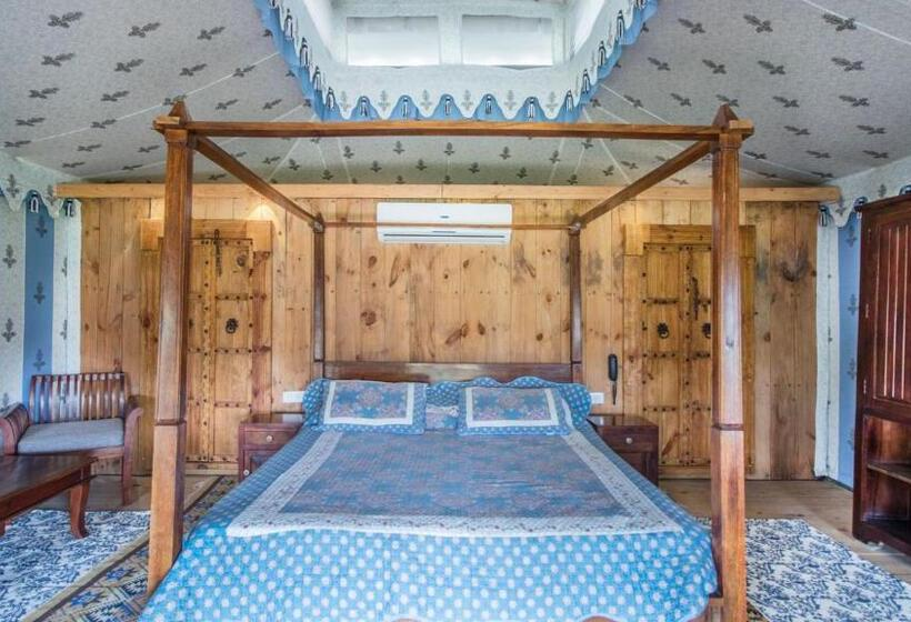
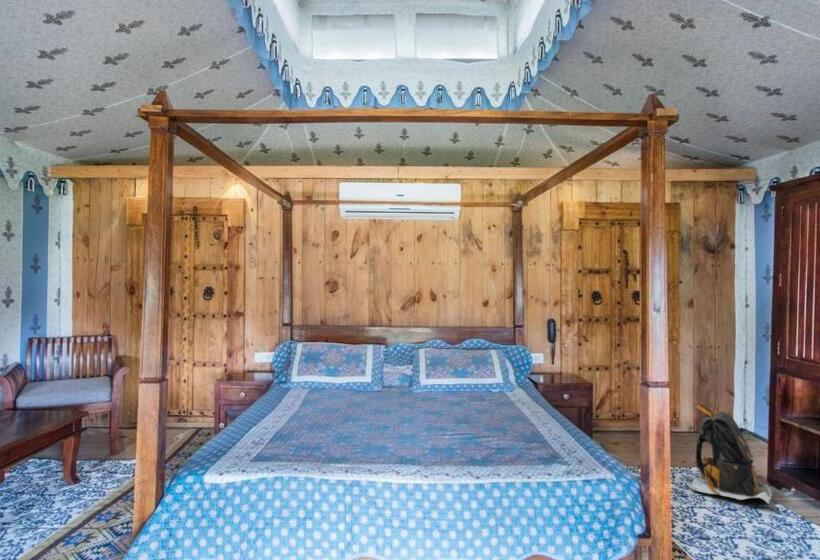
+ backpack (731, 449)
